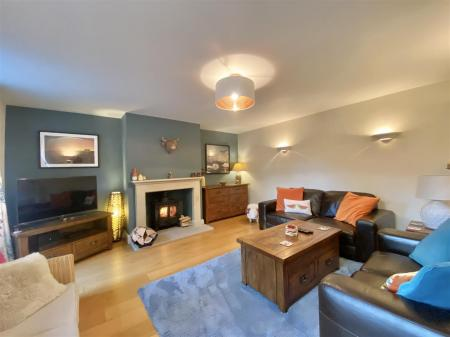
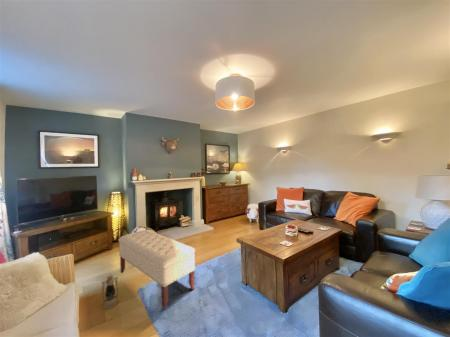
+ lantern (110, 288)
+ bench (154, 260)
